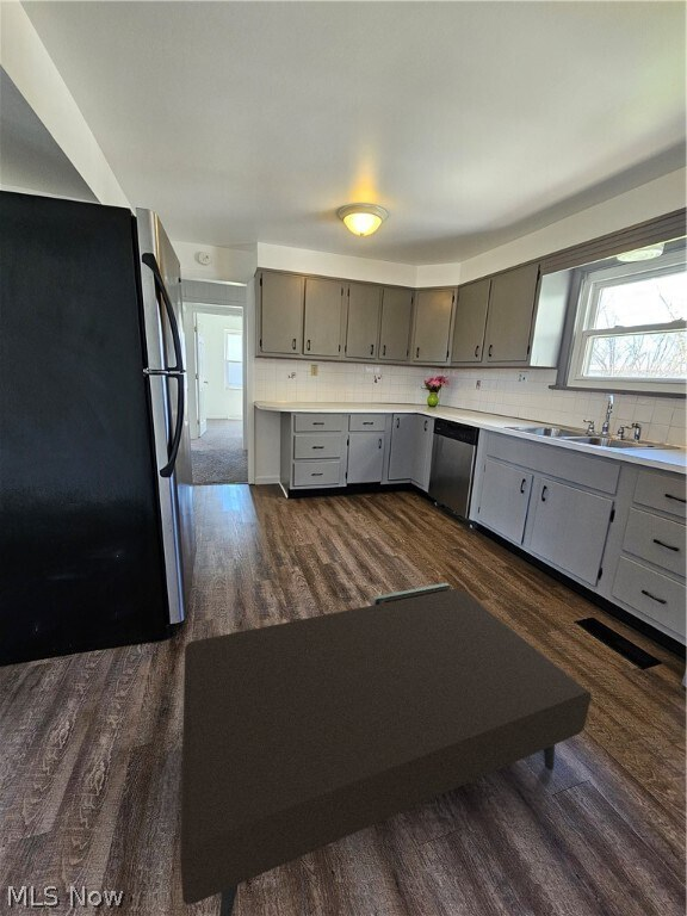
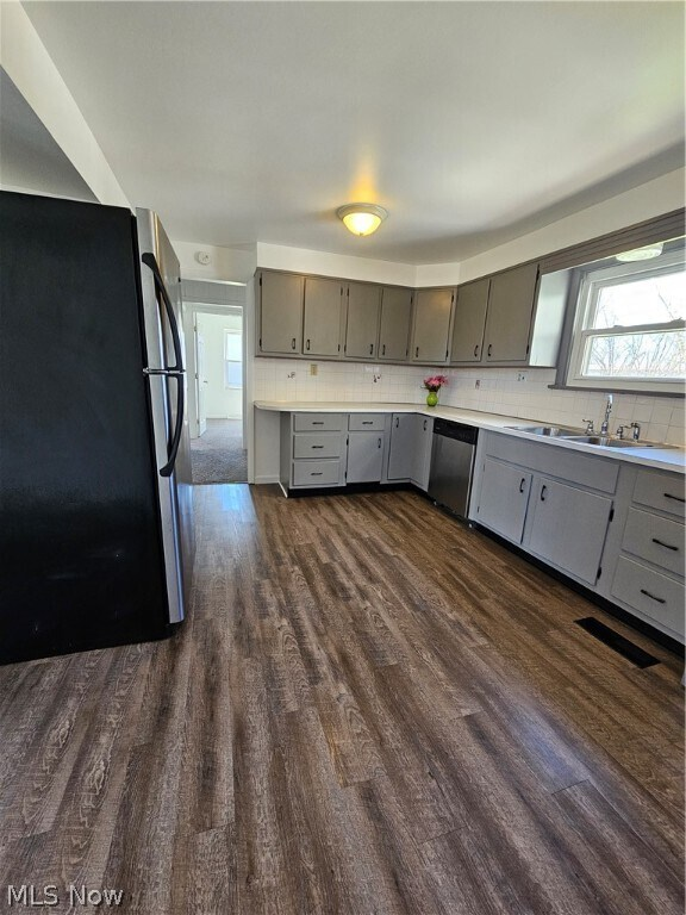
- coffee table (367, 691)
